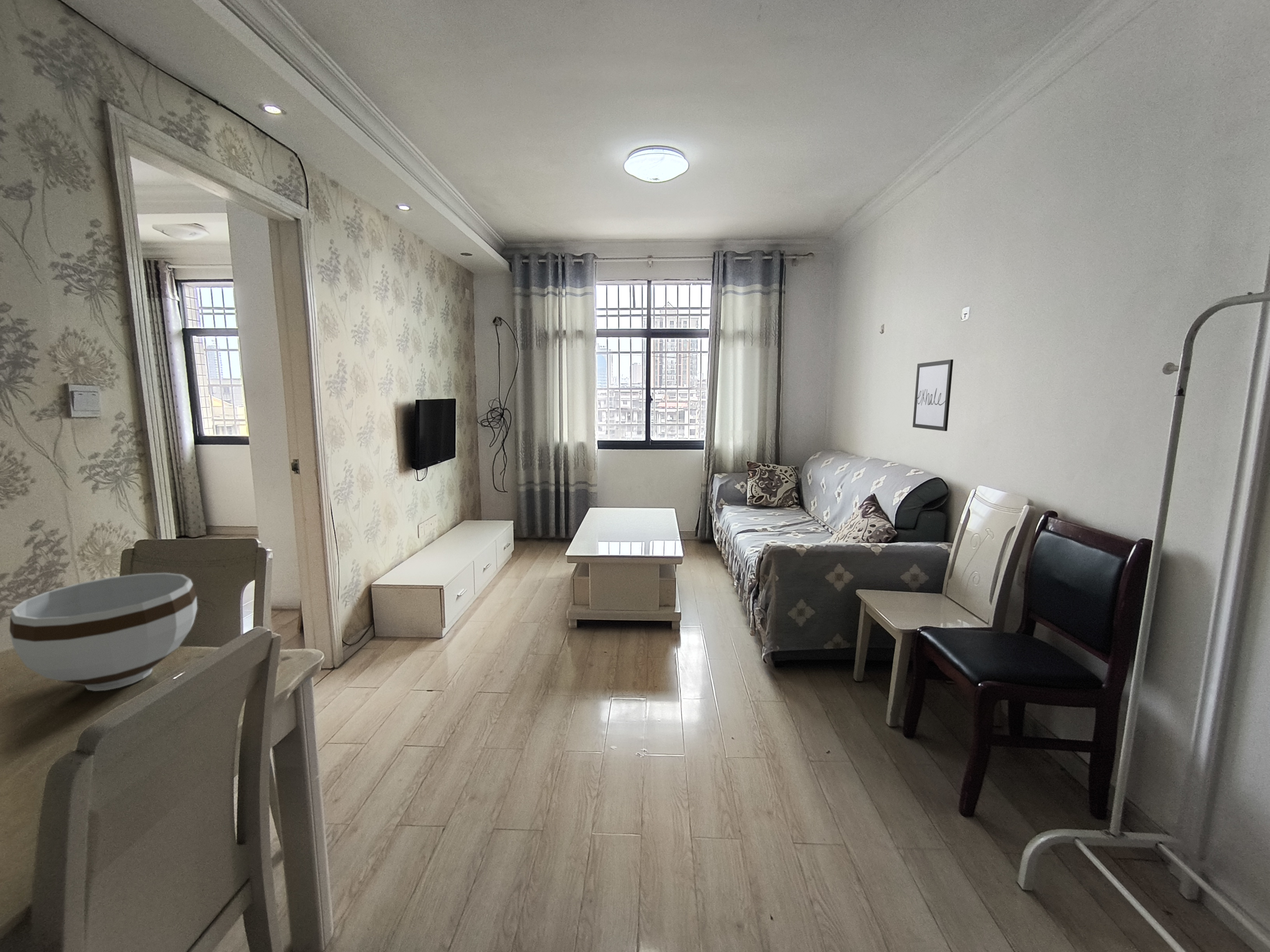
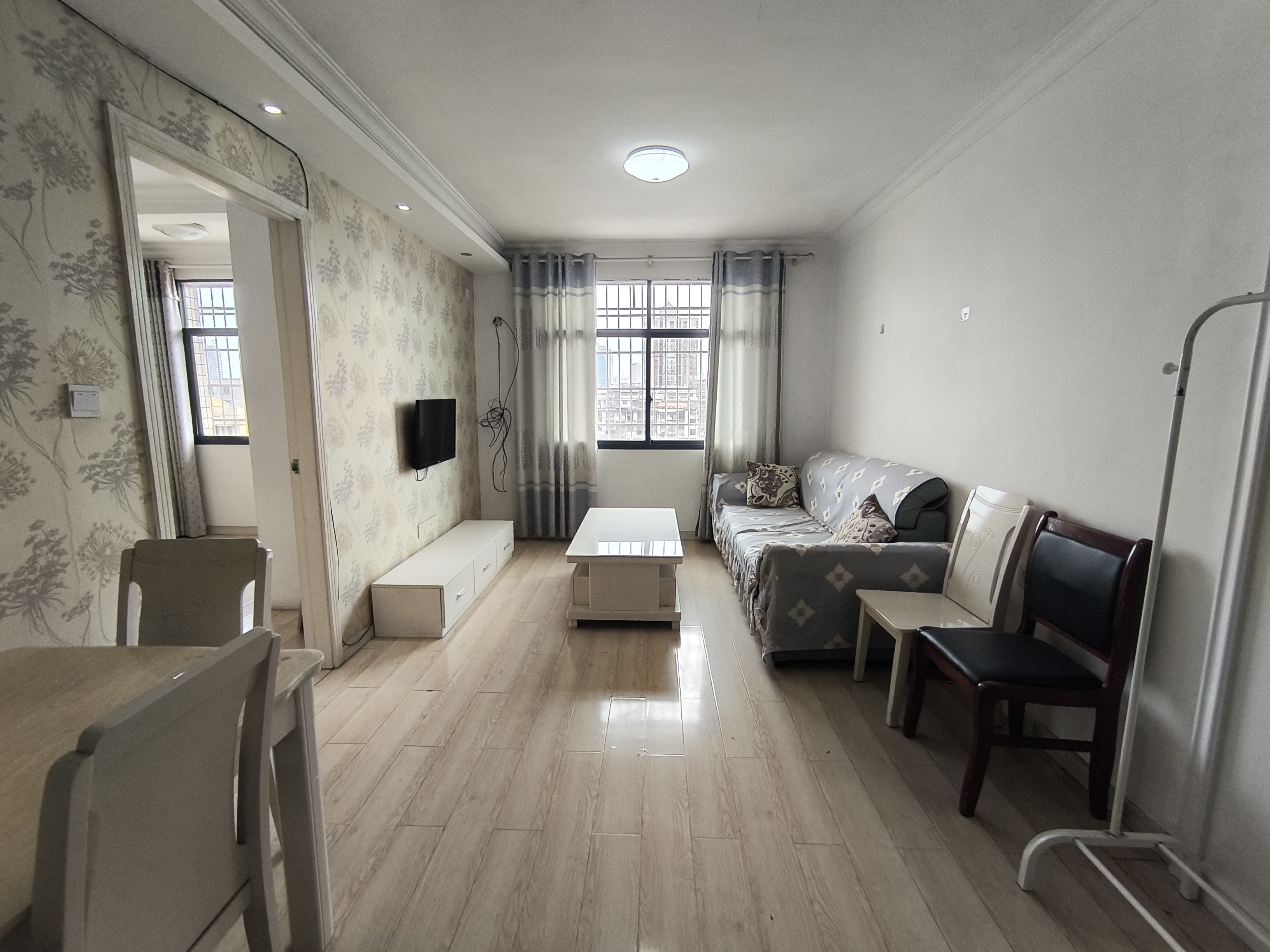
- wall art (931, 396)
- bowl (114, 636)
